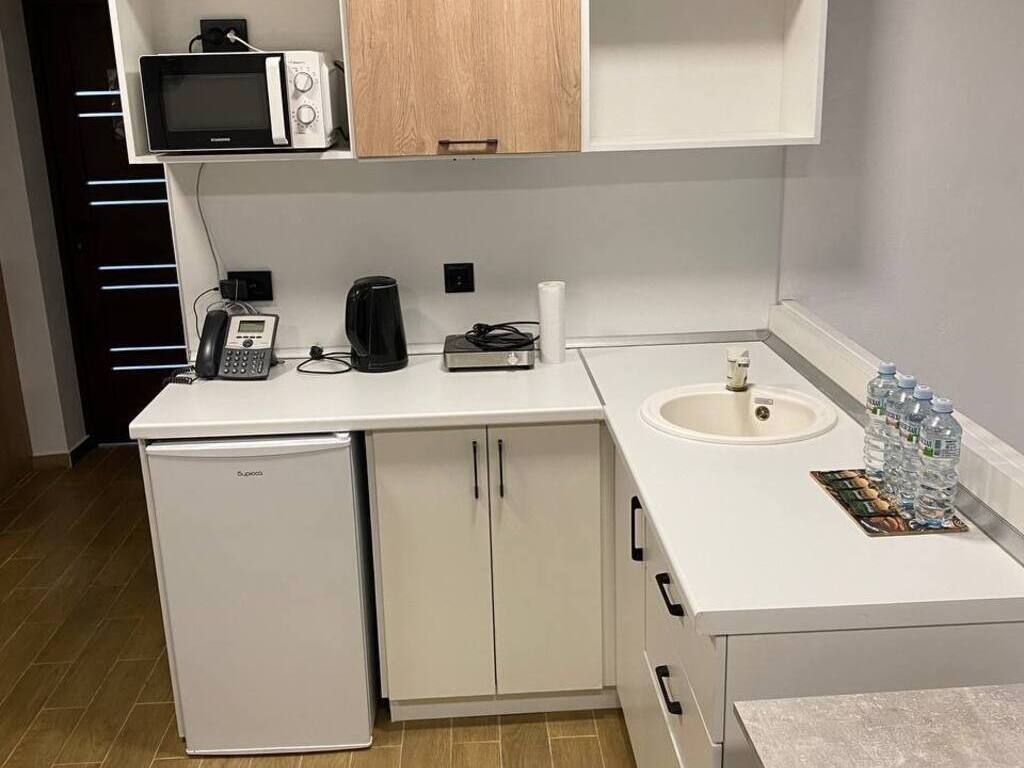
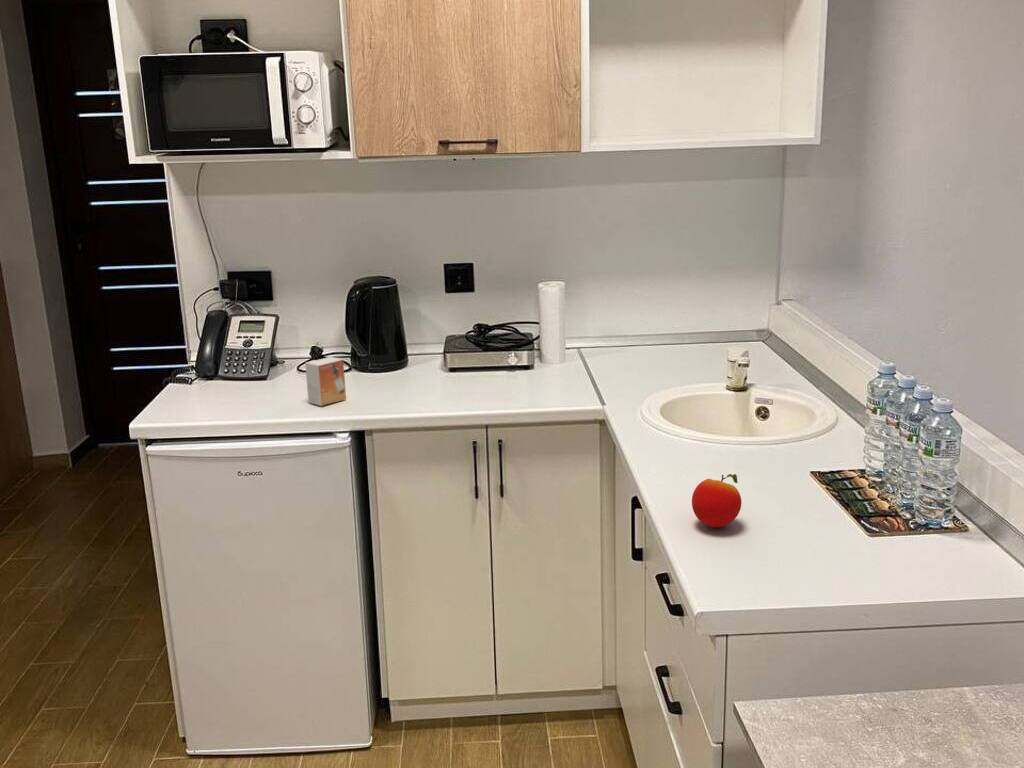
+ apple (717, 501)
+ small box (325, 380)
